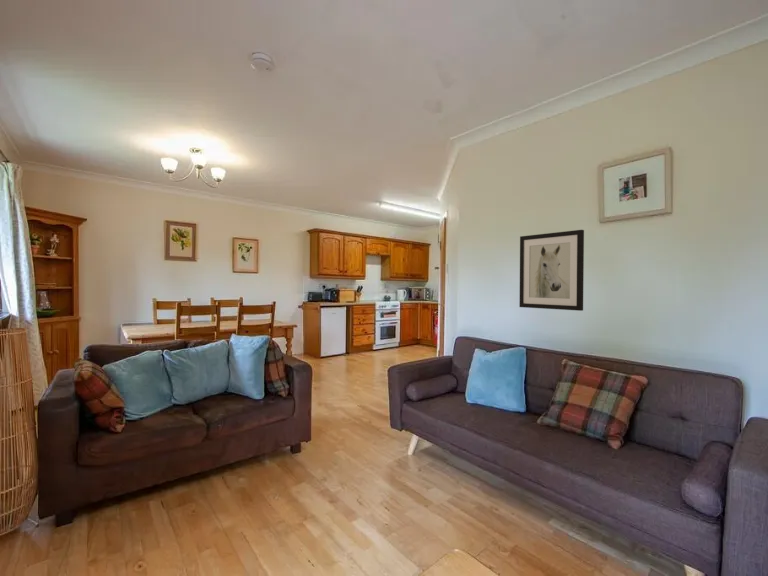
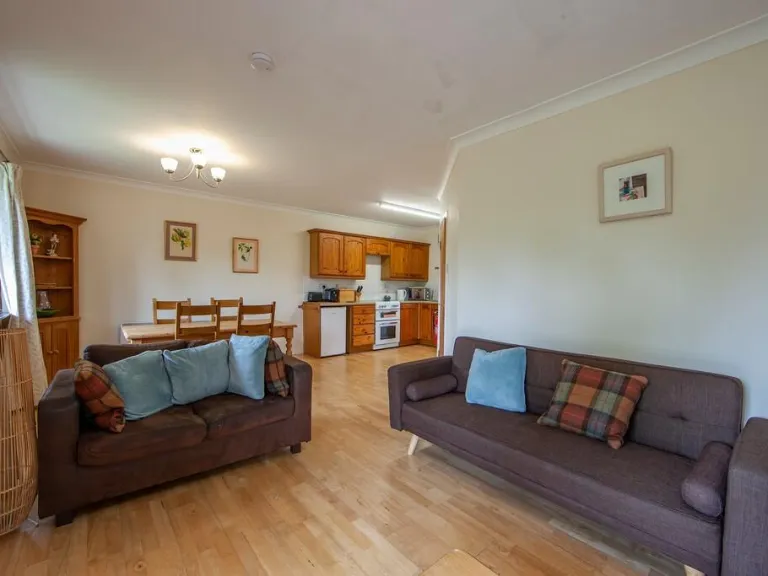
- wall art (549, 271)
